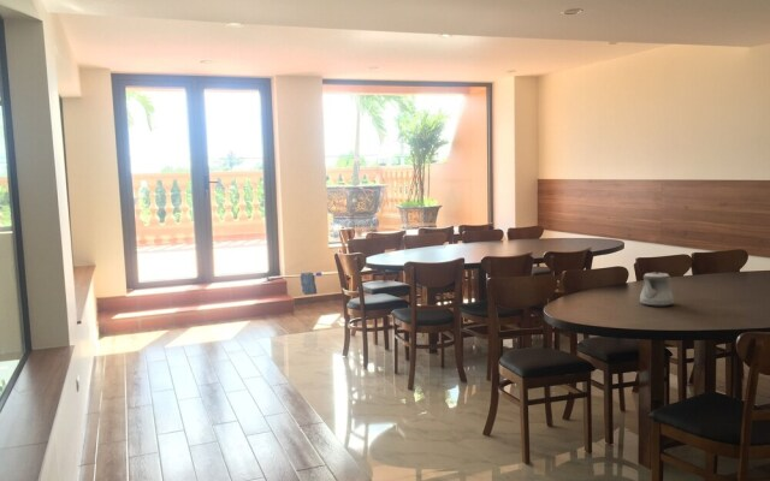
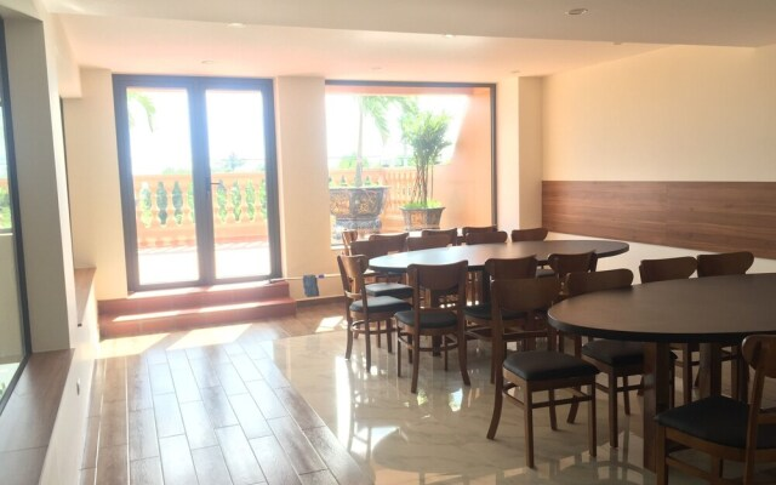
- teapot (656, 287)
